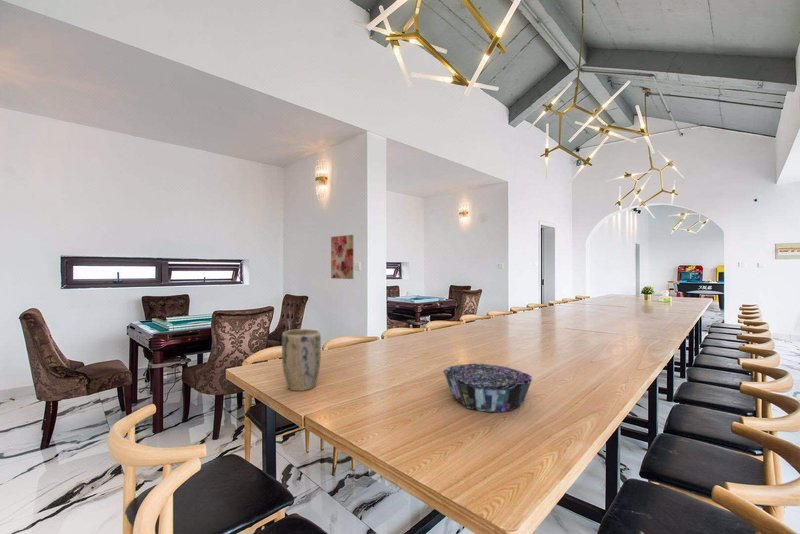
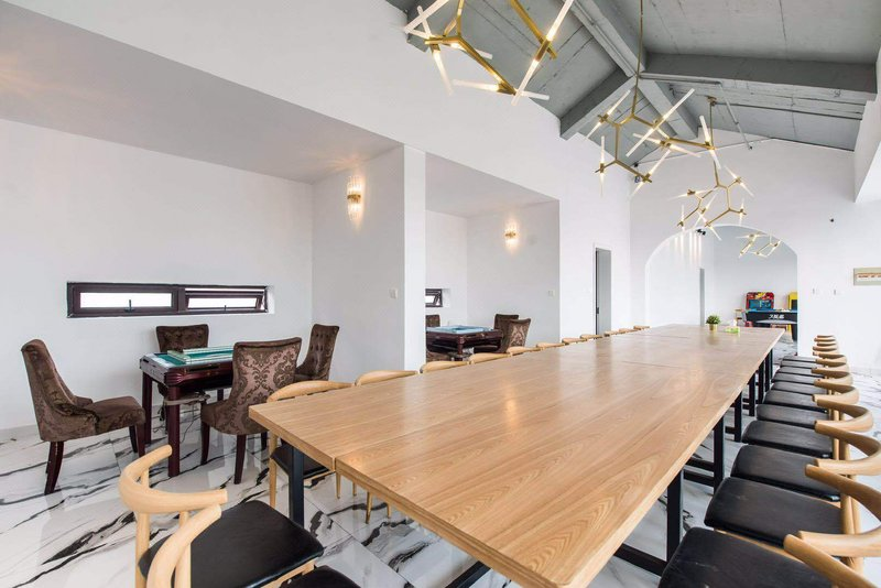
- plant pot (301, 359)
- wall art (341, 257)
- decorative bowl (485, 387)
